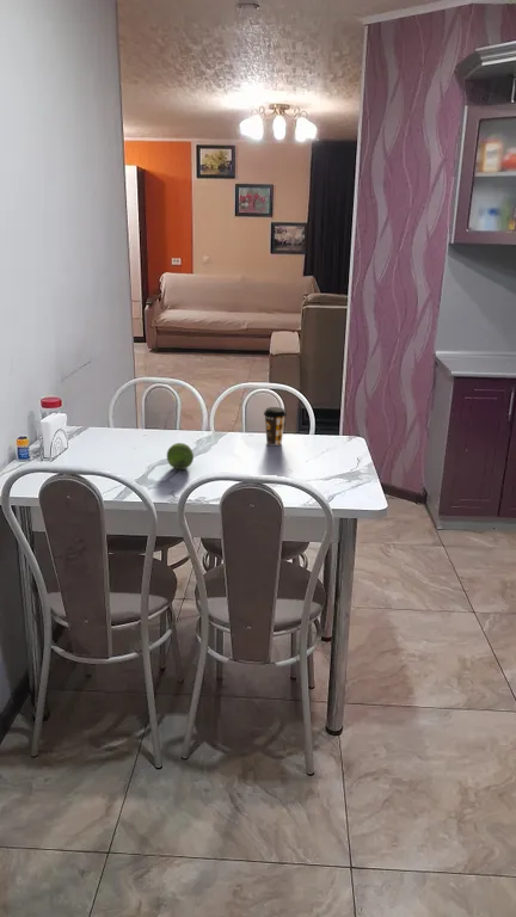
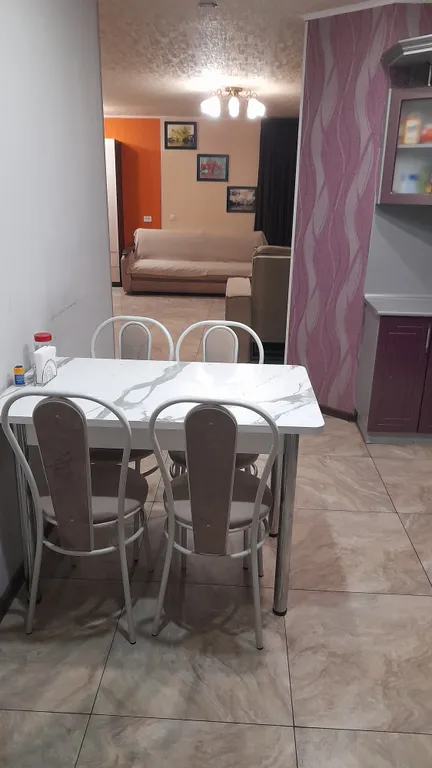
- coffee cup (274, 426)
- fruit (180, 455)
